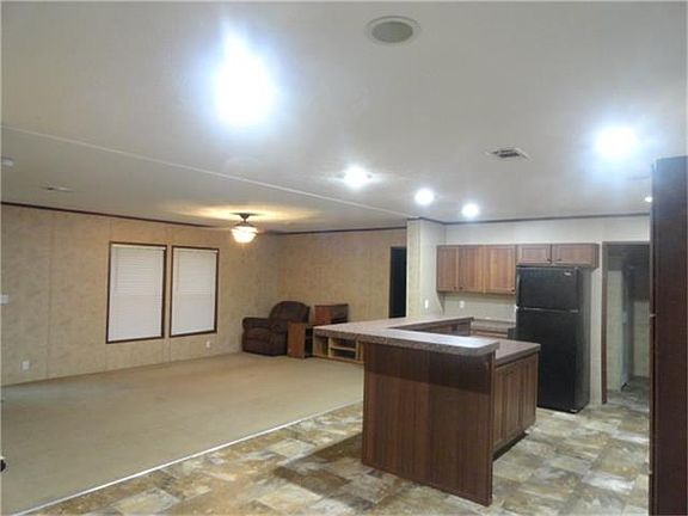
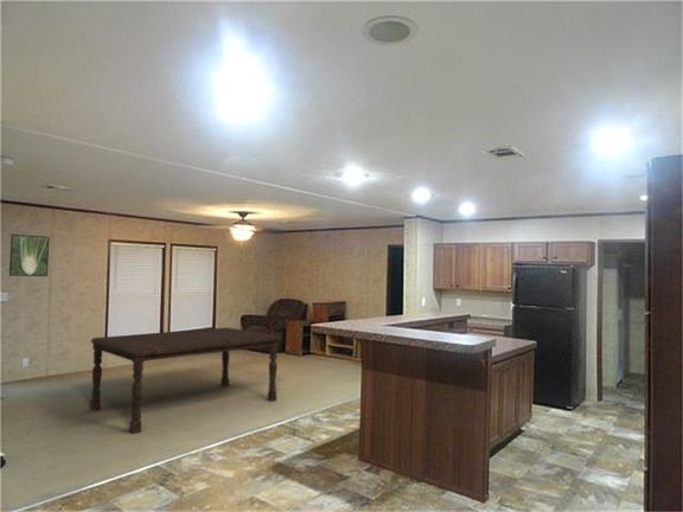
+ dining table (186, 356)
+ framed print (30, 255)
